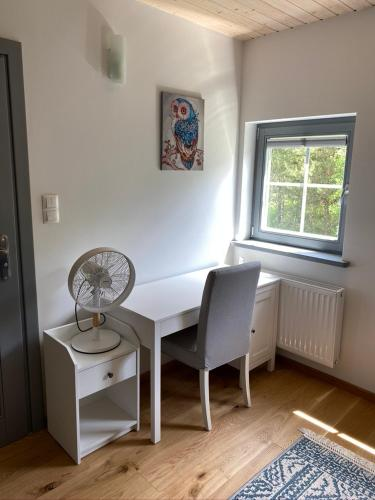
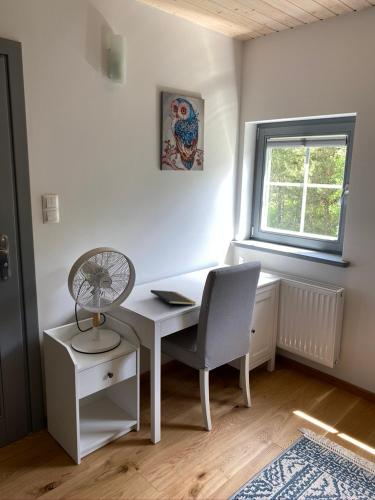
+ notepad (172, 297)
